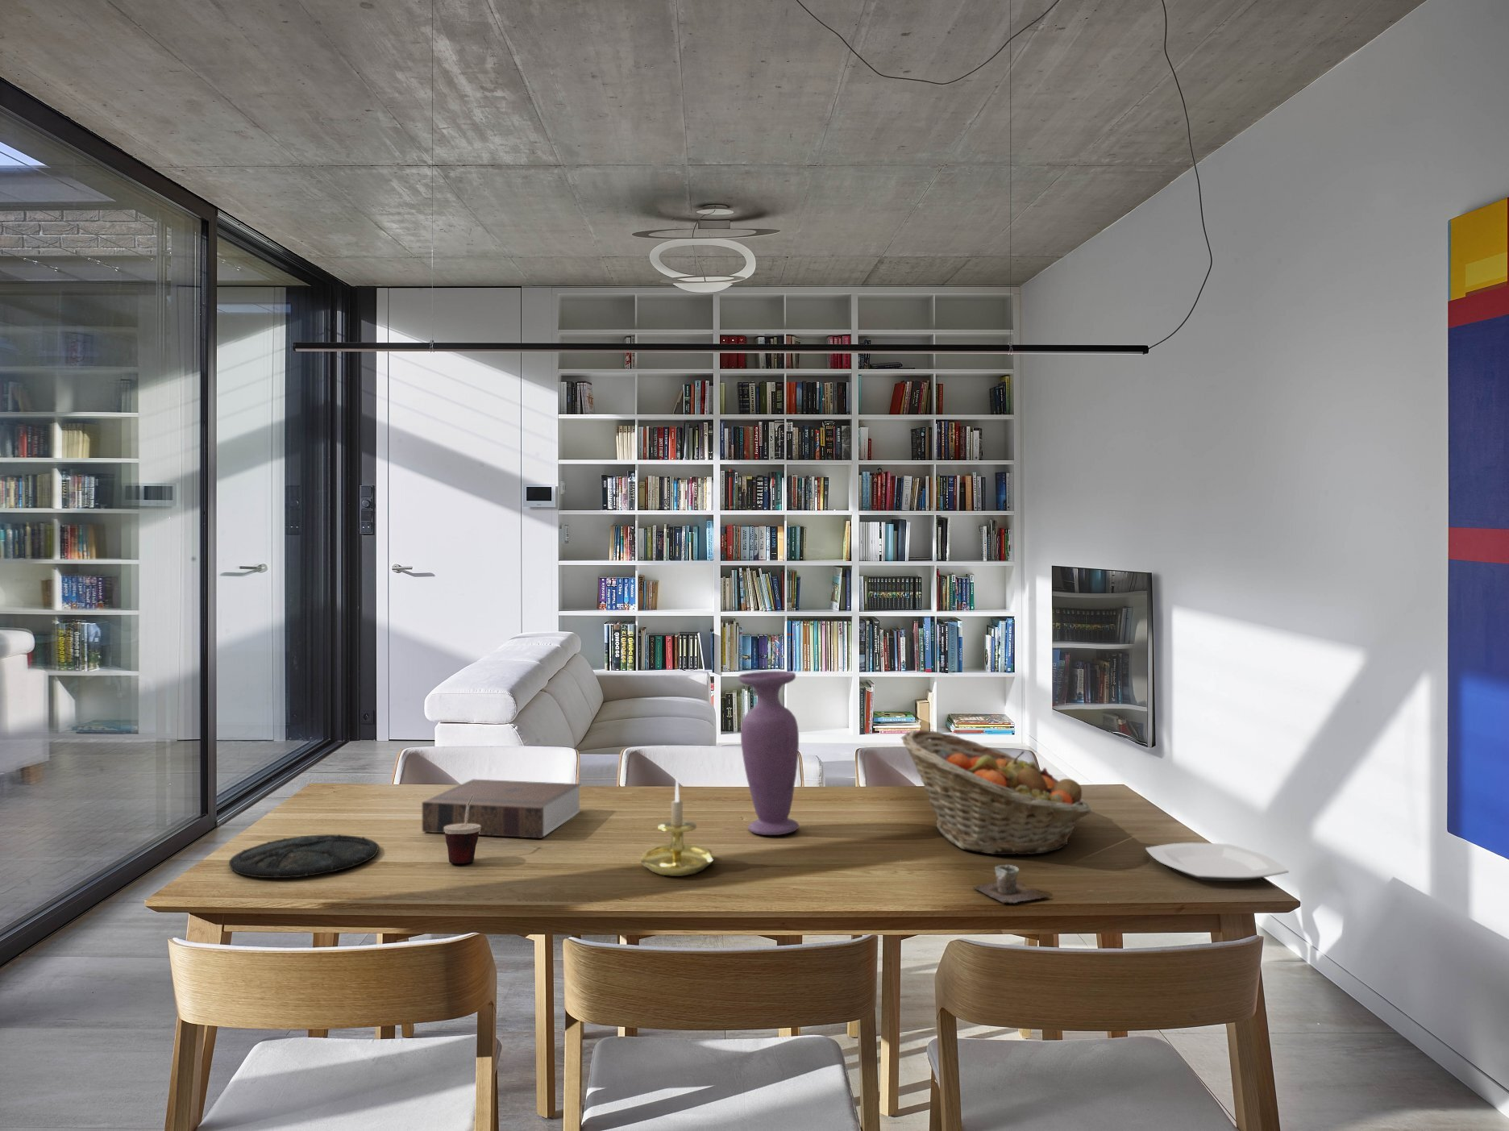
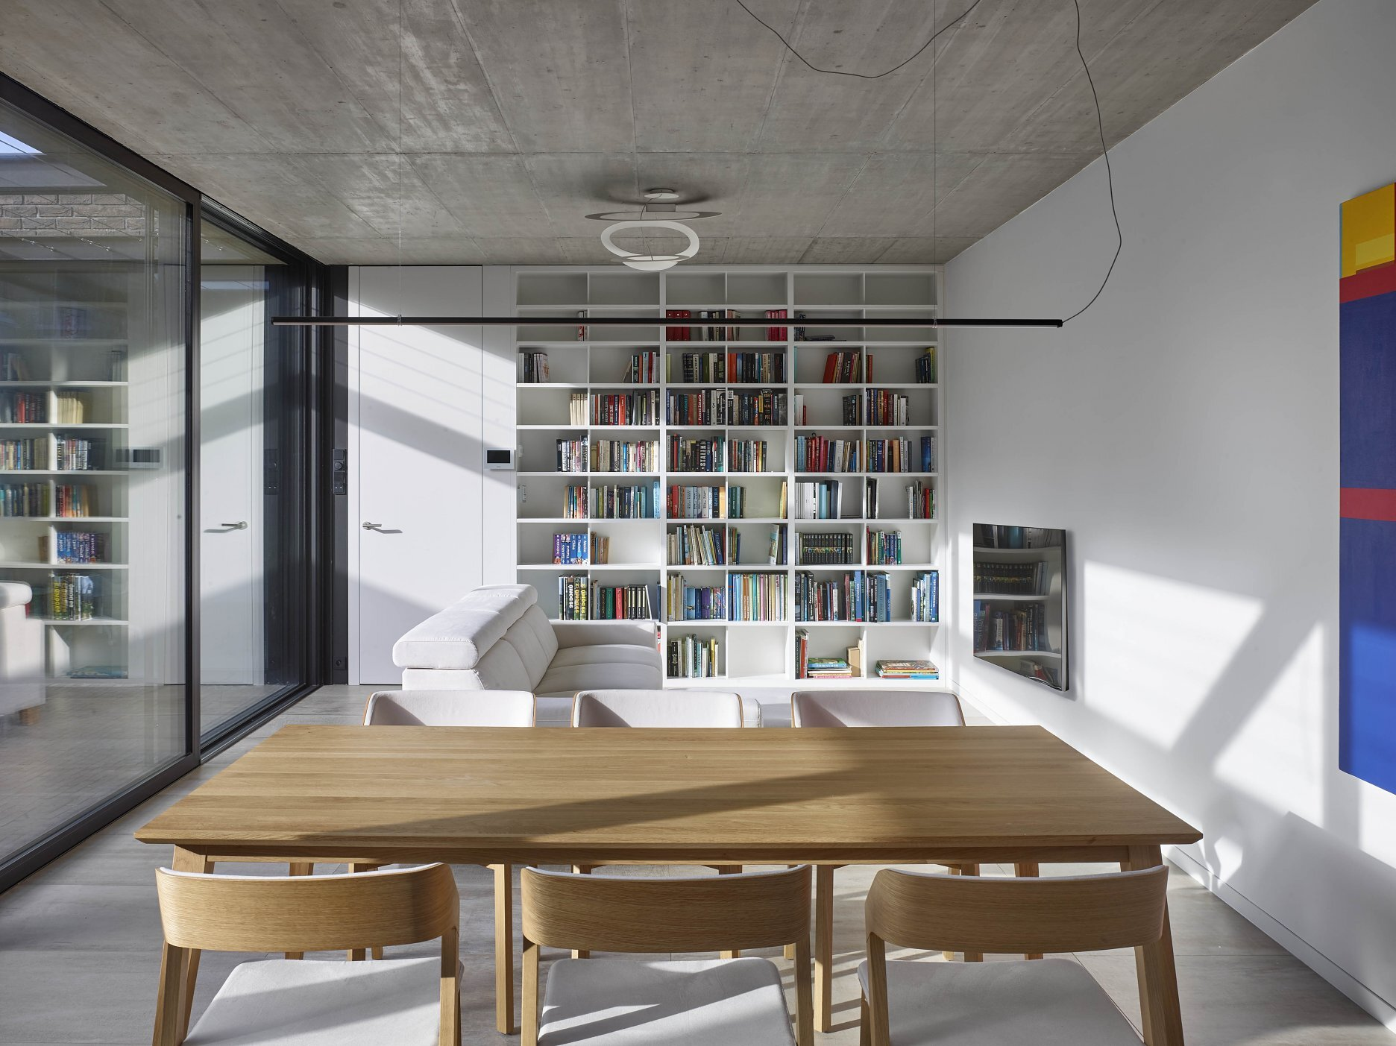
- plate (1214, 864)
- fruit basket (992, 786)
- cup (465, 829)
- cup (1009, 880)
- candle holder (676, 820)
- vase (769, 751)
- book (505, 807)
- plate (305, 847)
